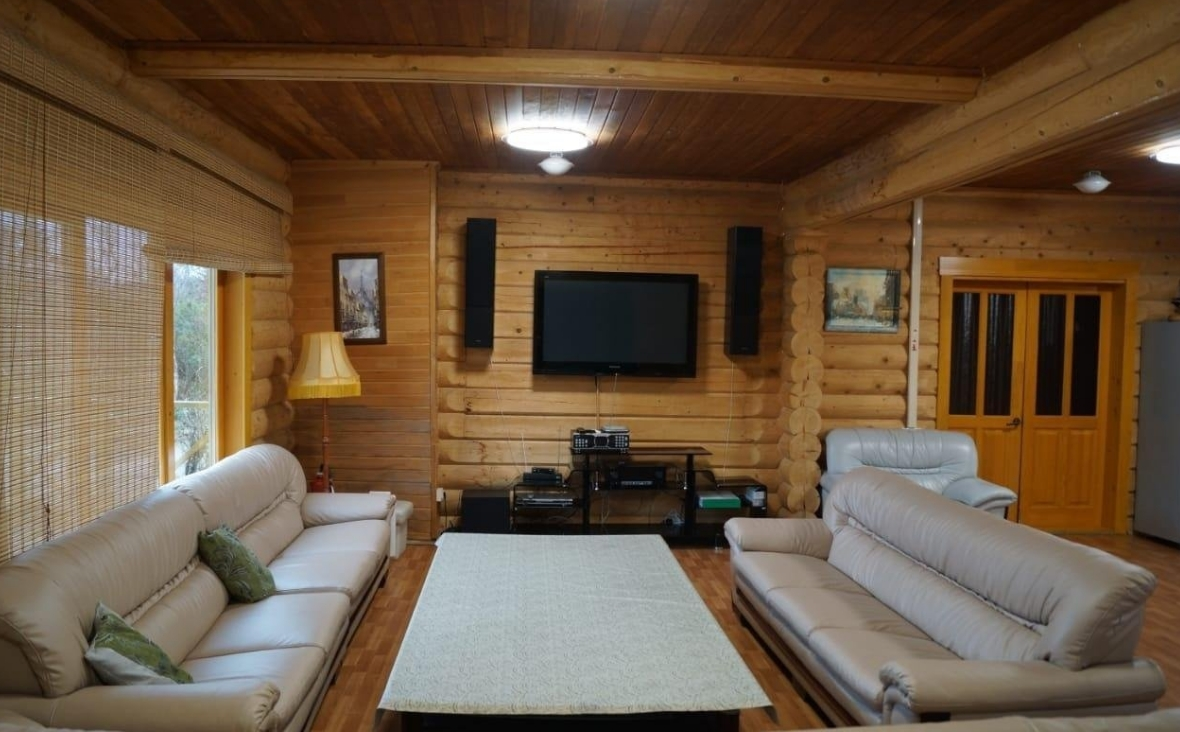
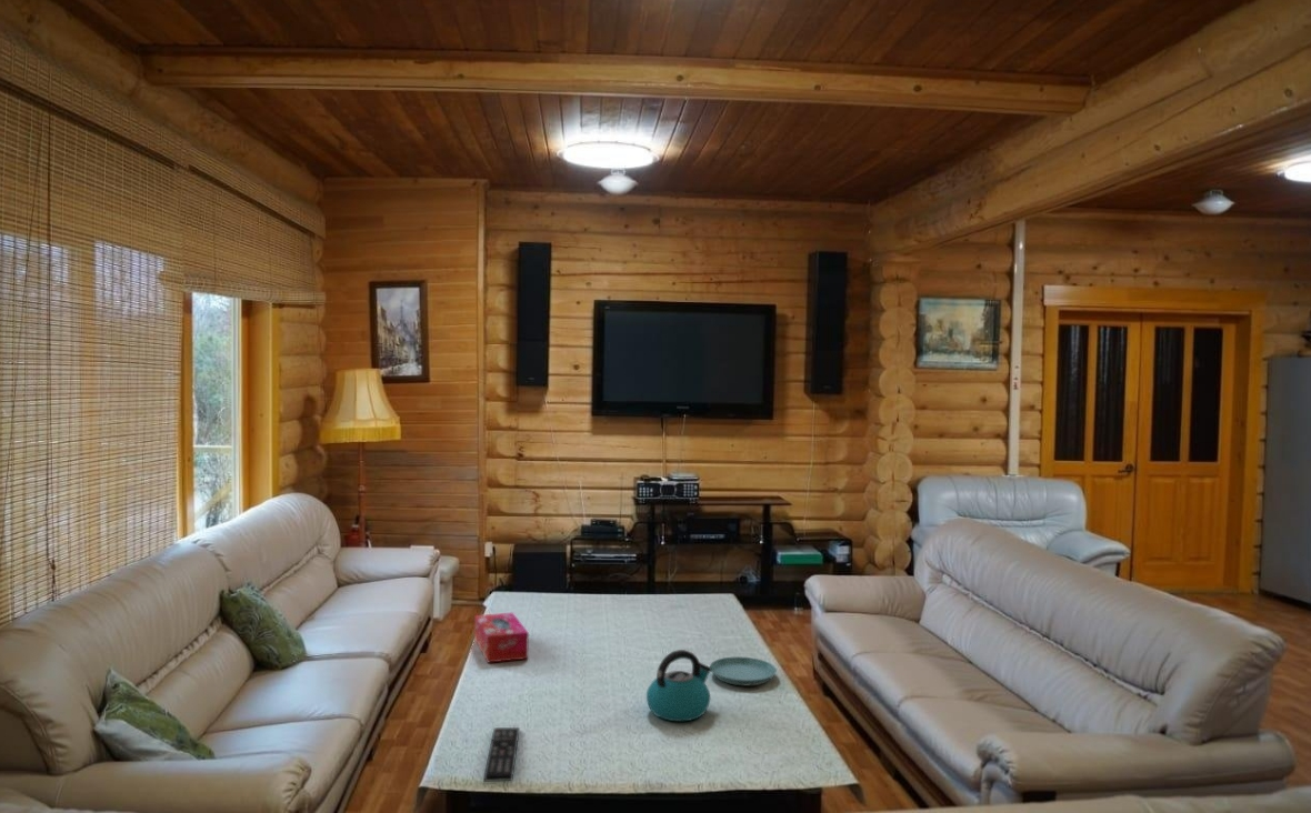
+ saucer (742, 672)
+ tissue box (500, 636)
+ remote control (502, 751)
+ kettle (682, 680)
